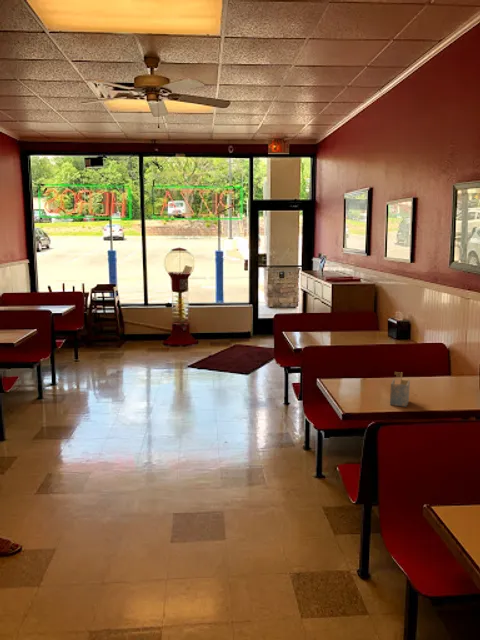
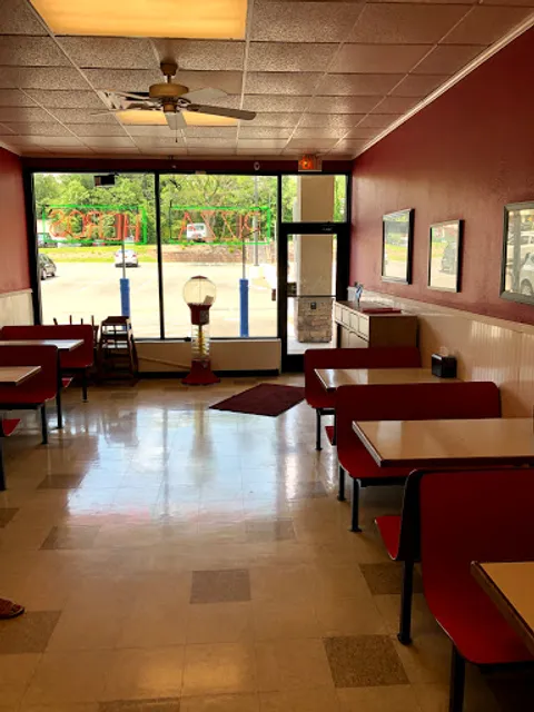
- napkin holder (400, 388)
